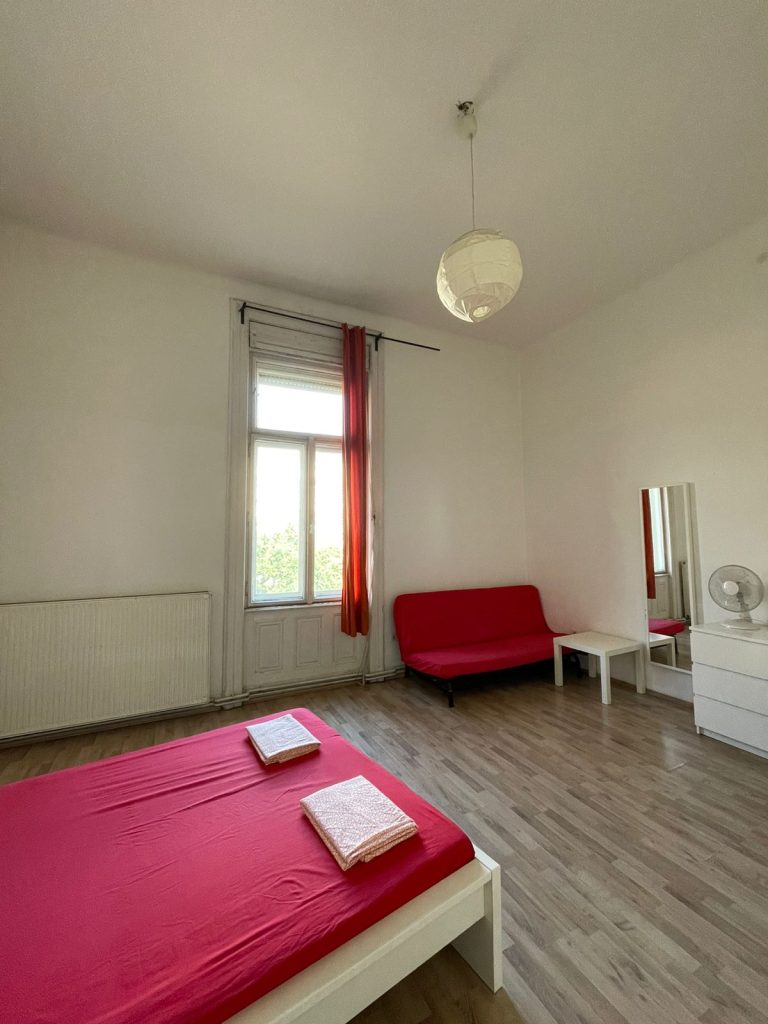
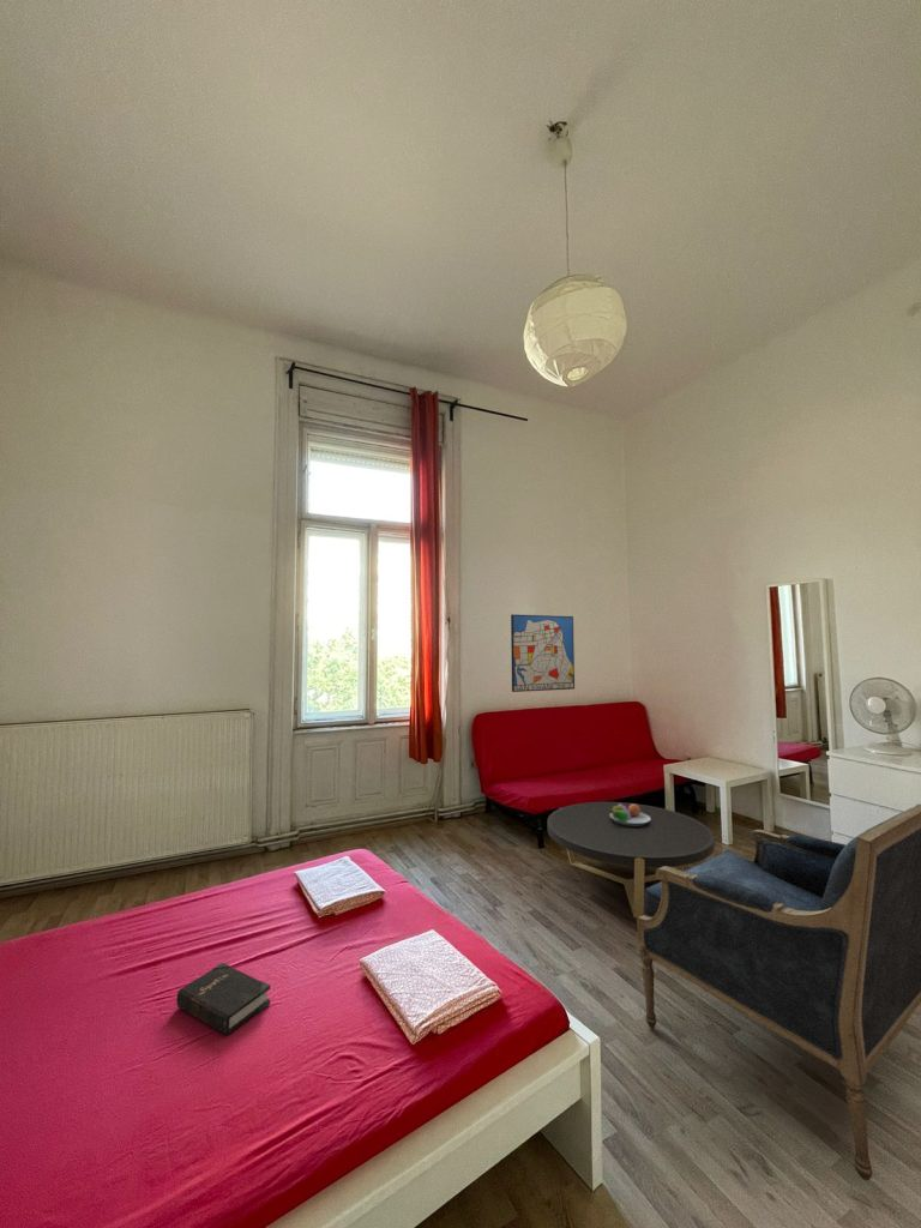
+ armchair (783, 913)
+ hardback book (223, 997)
+ wall art (543, 652)
+ coffee table (627, 854)
+ fruit bowl (627, 812)
